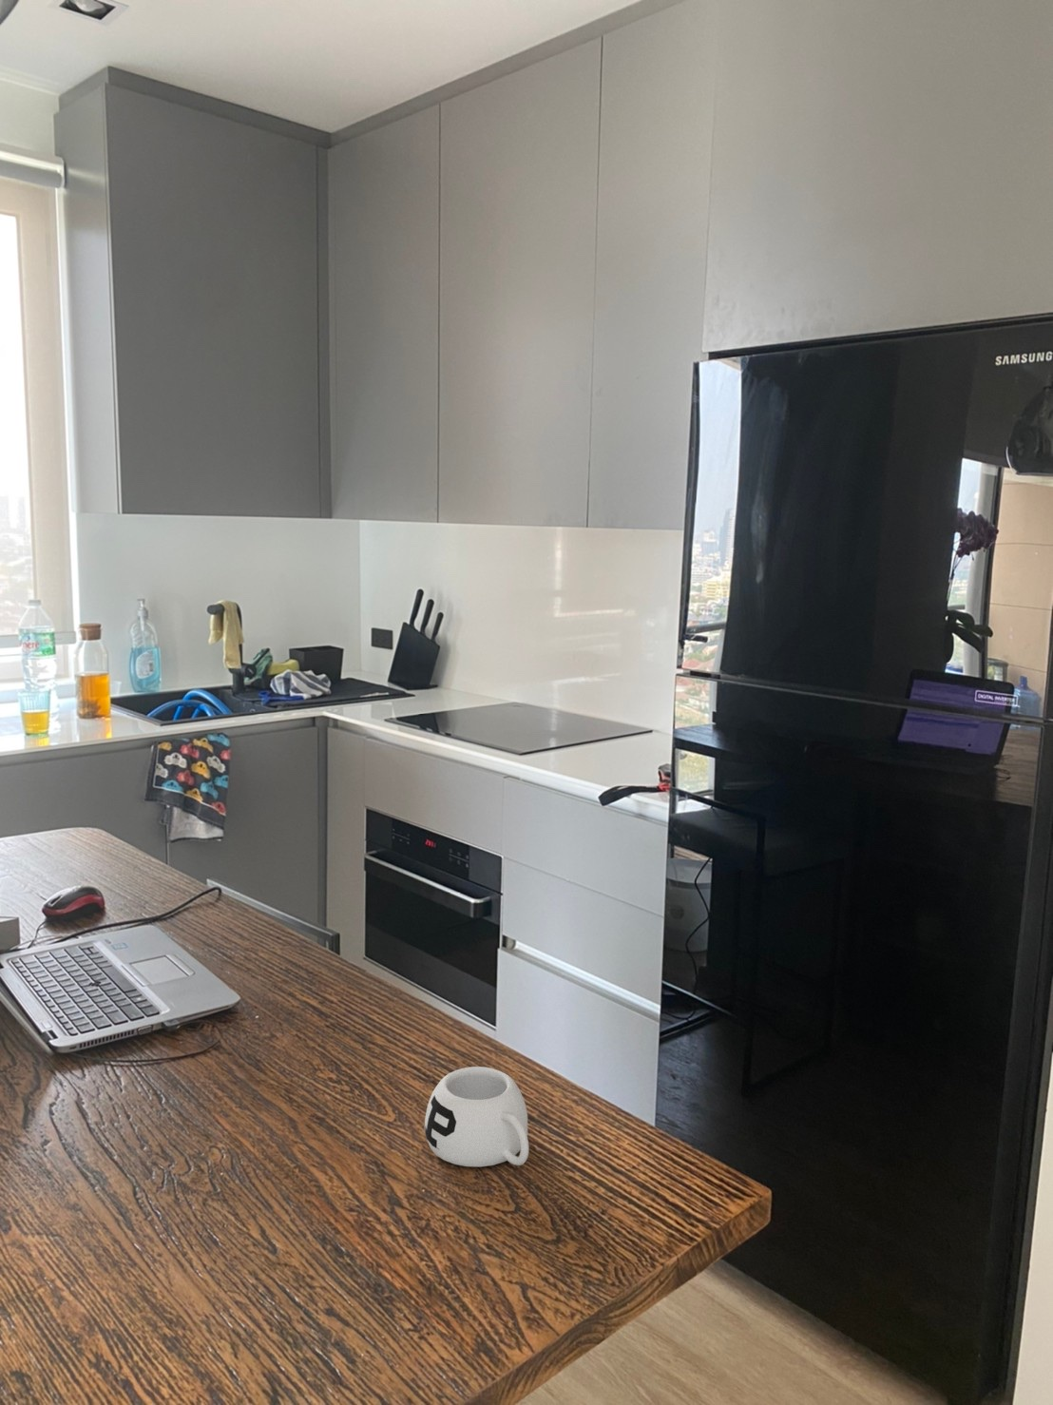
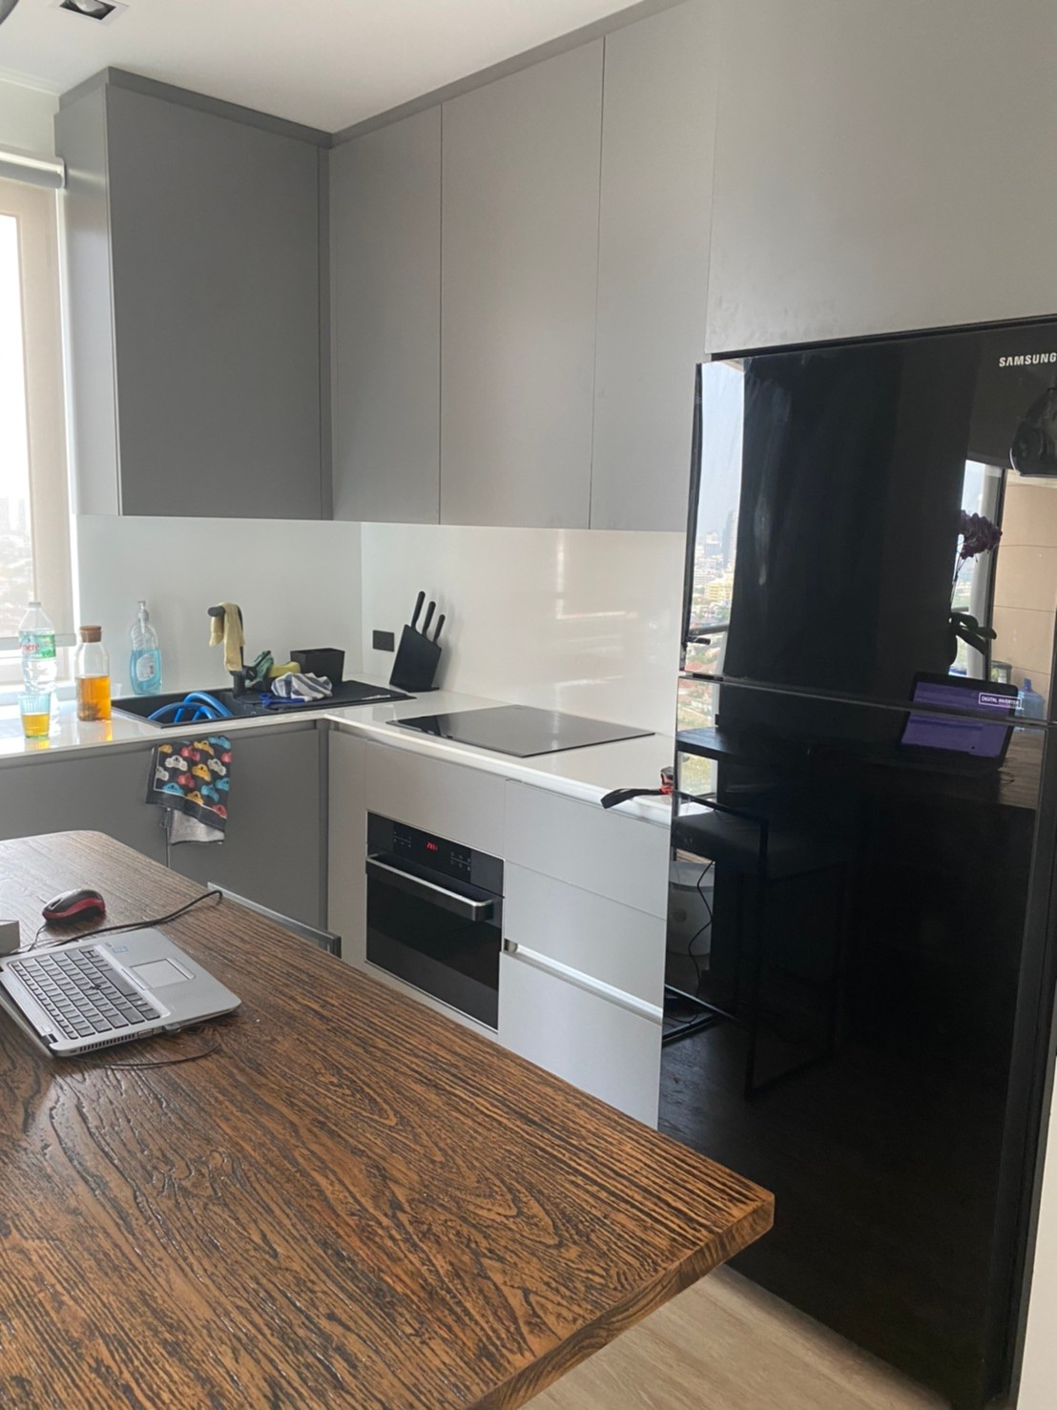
- mug (486, 1120)
